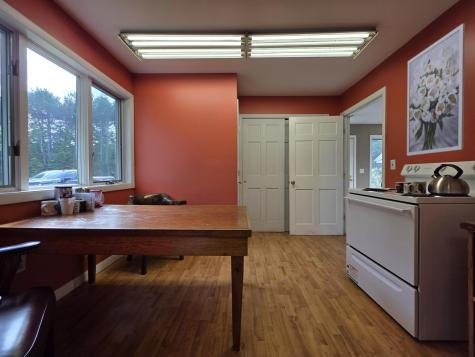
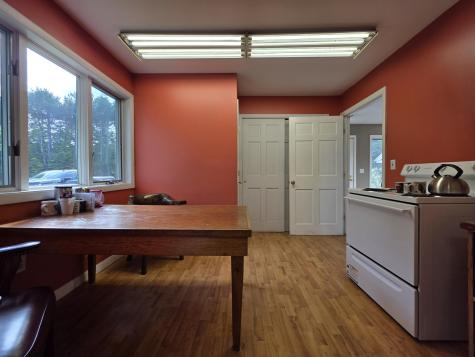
- wall art (431, 99)
